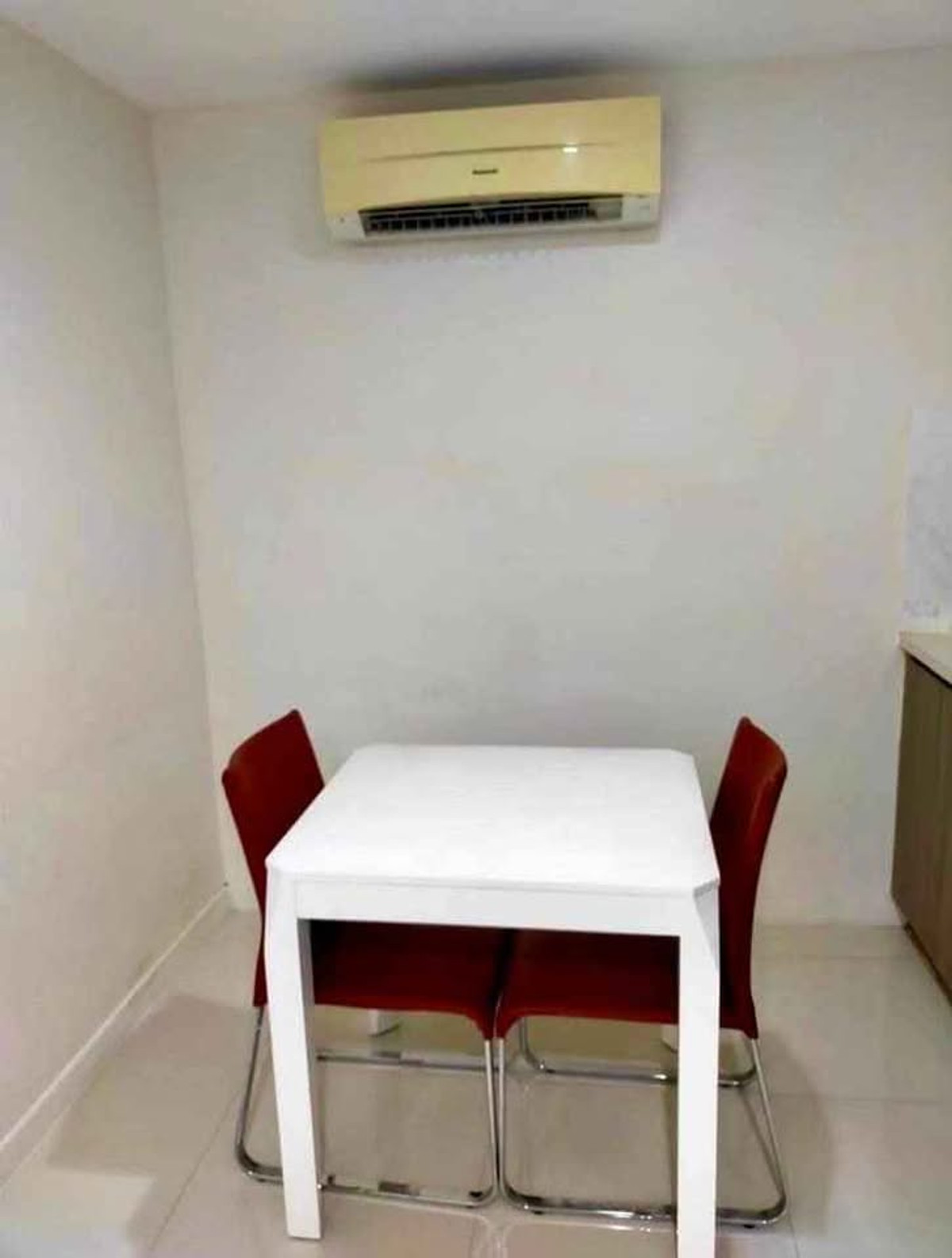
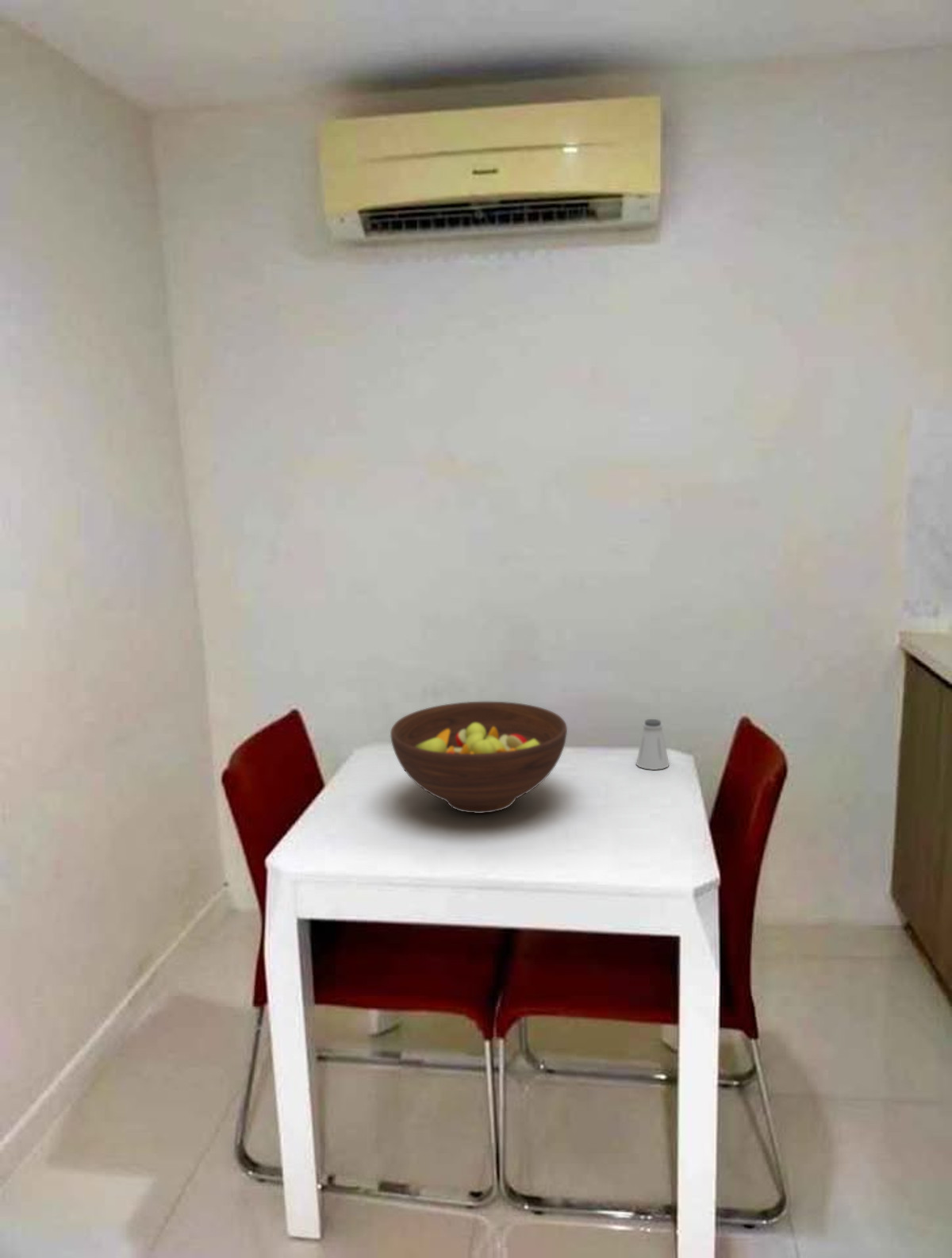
+ saltshaker (652, 742)
+ fruit bowl (479, 764)
